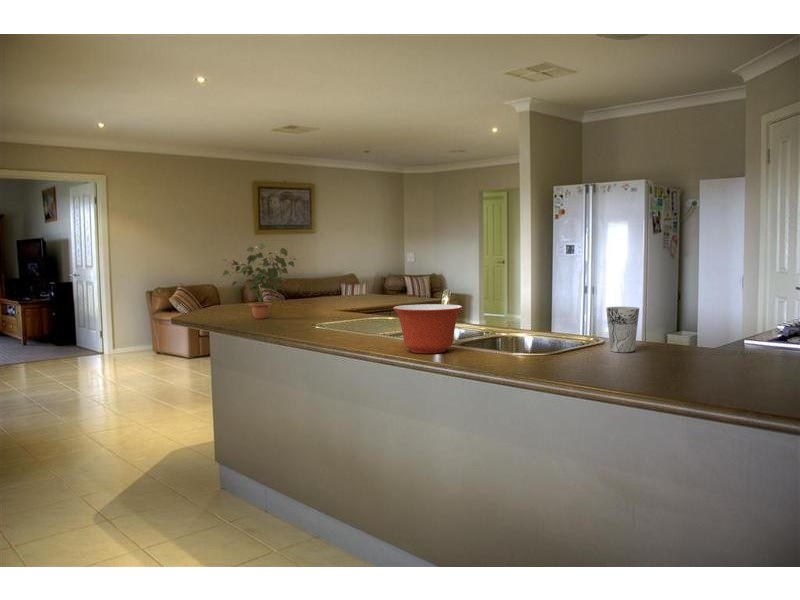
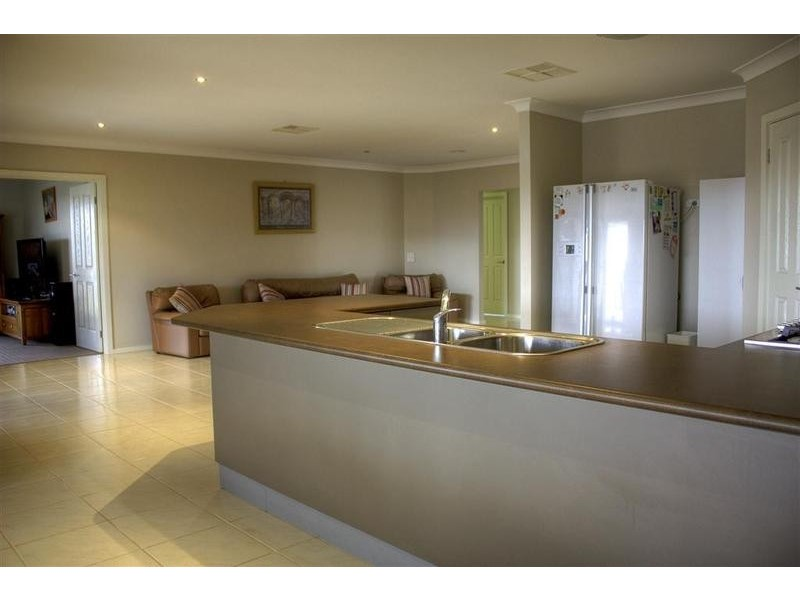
- cup (622, 329)
- mixing bowl (428, 328)
- potted plant (259, 280)
